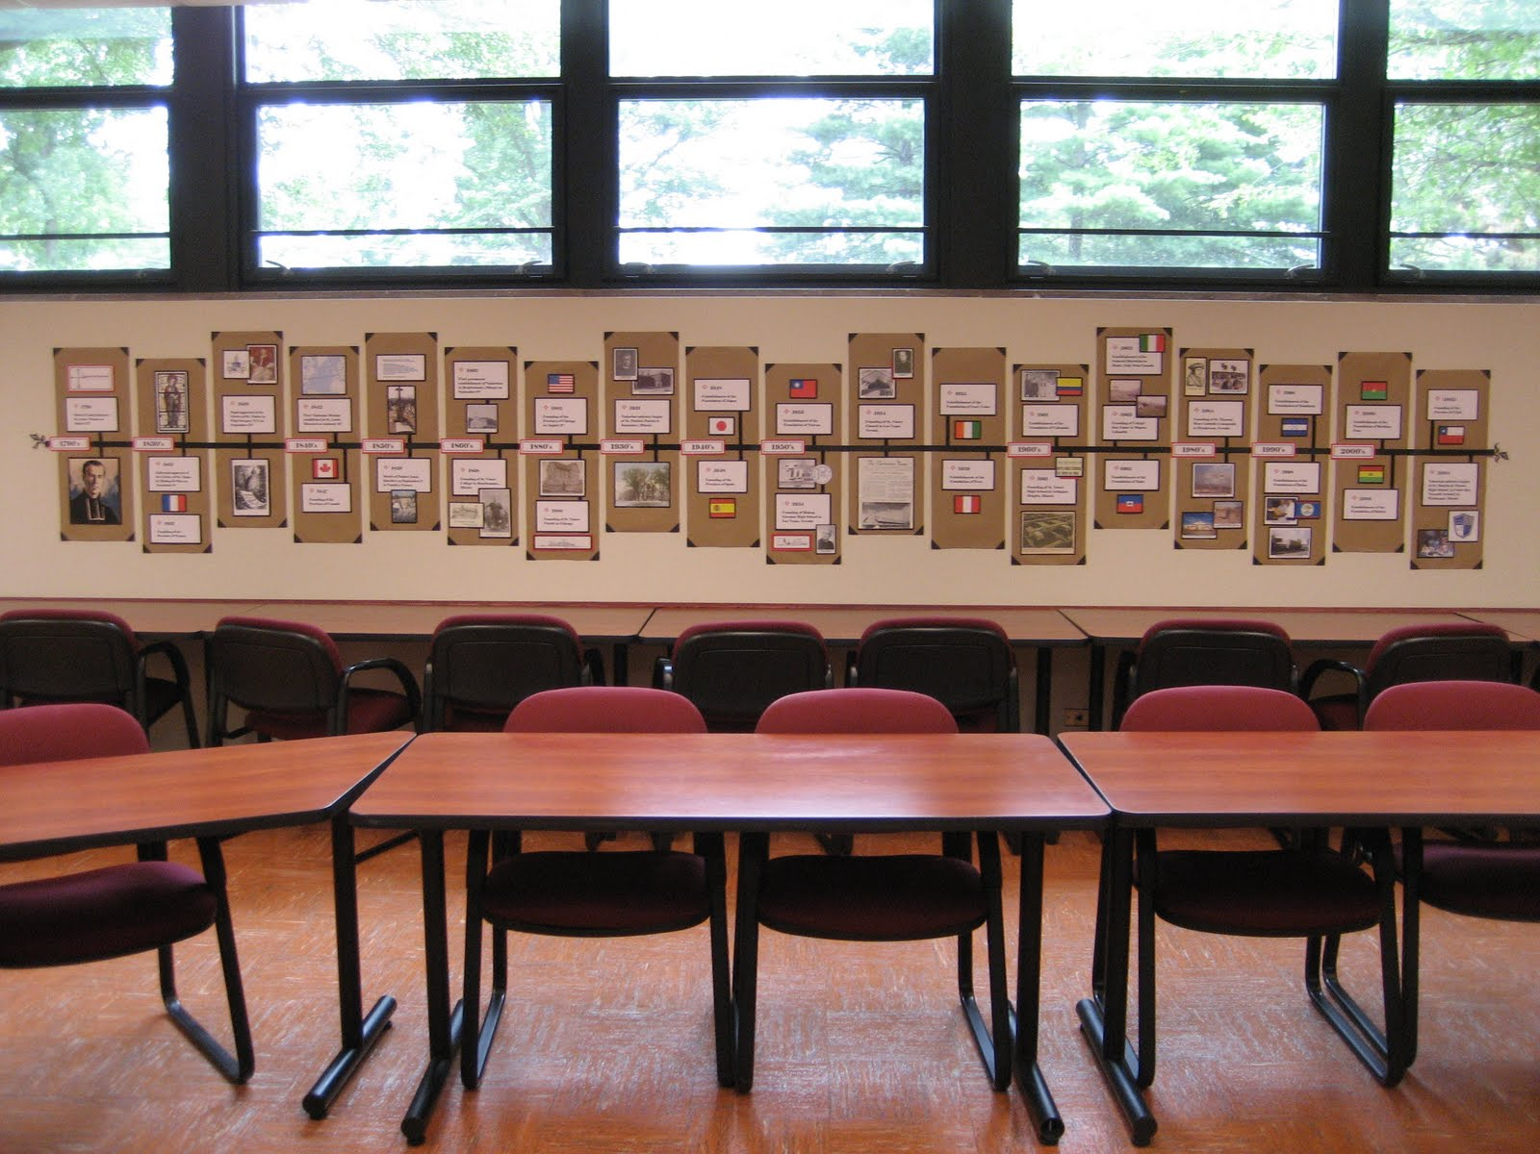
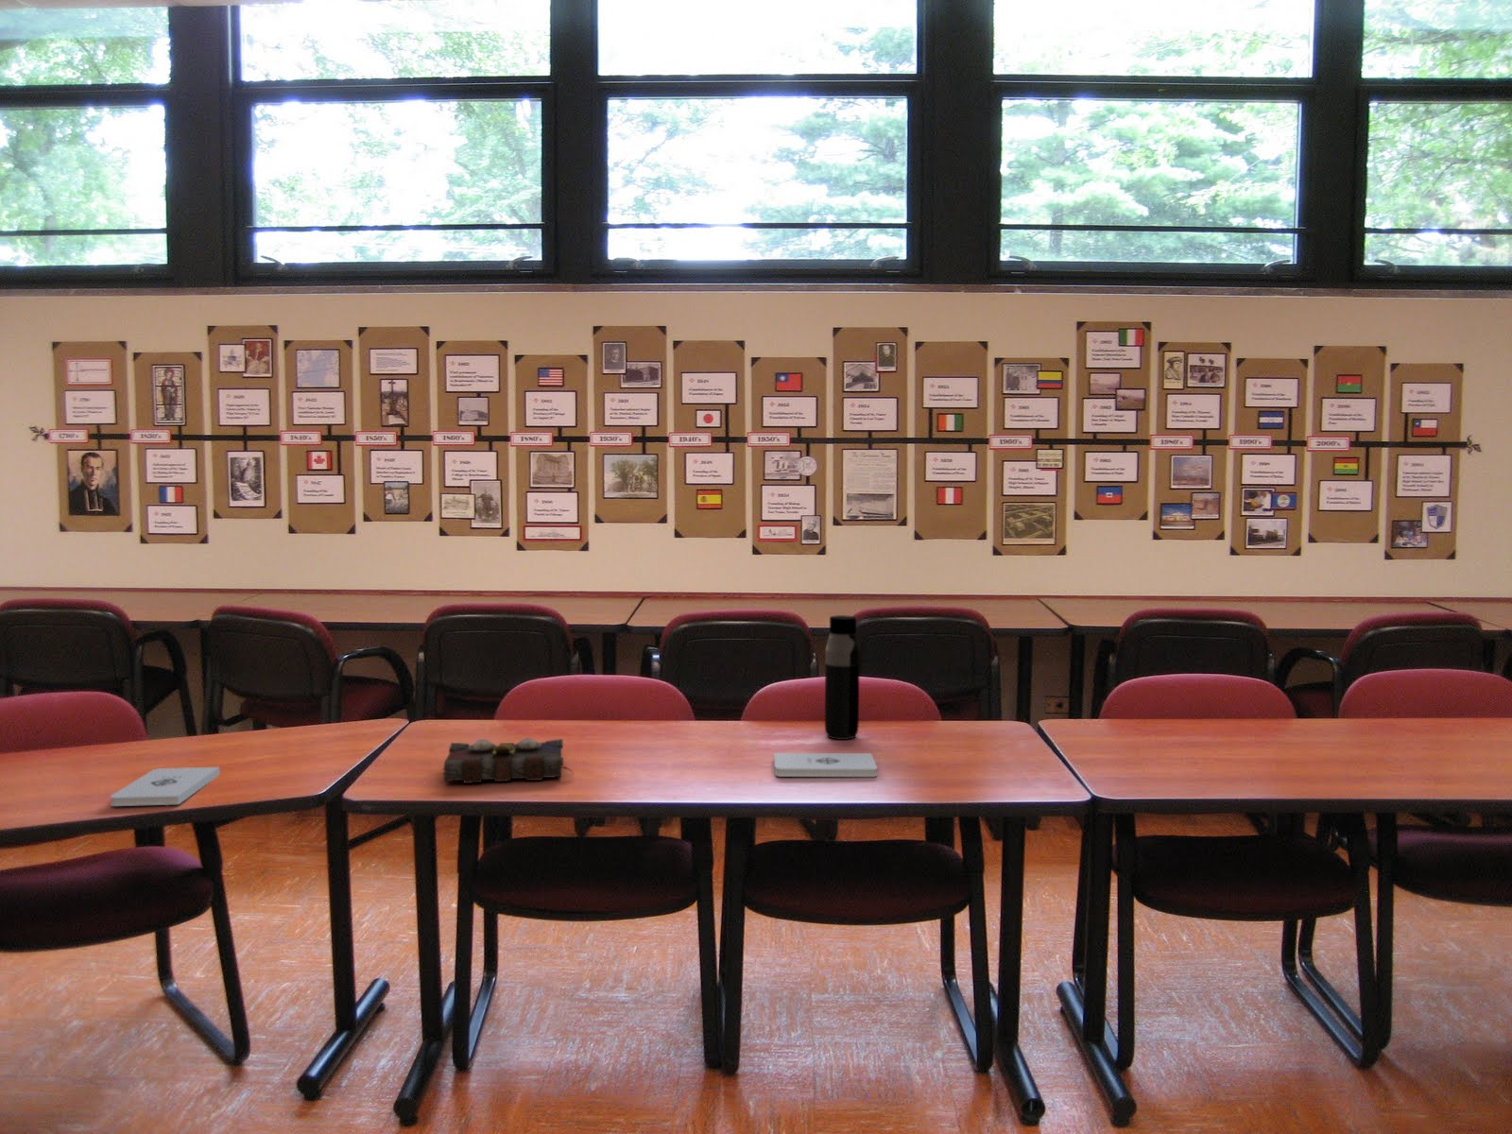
+ water bottle (842, 677)
+ notepad (824, 765)
+ notepad (167, 785)
+ book (506, 754)
